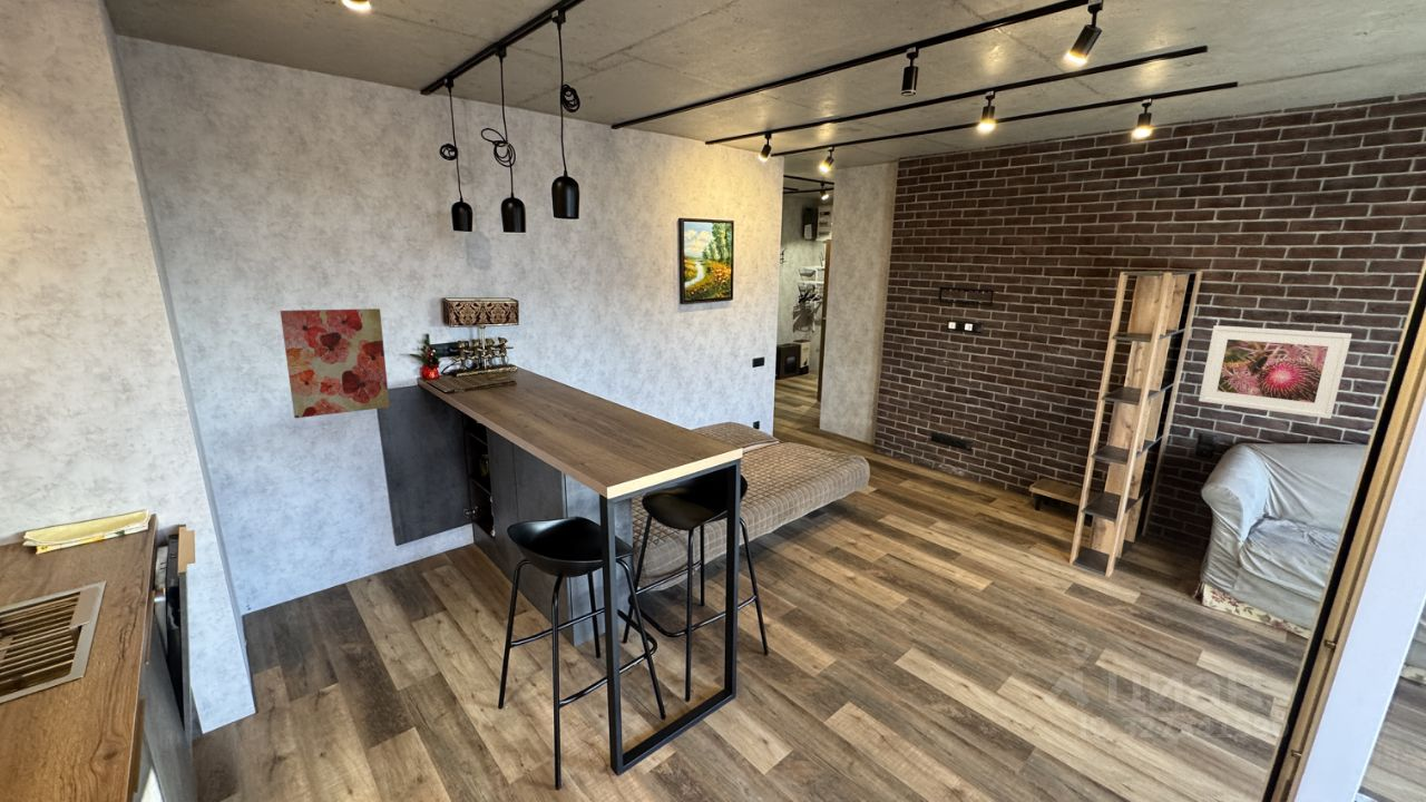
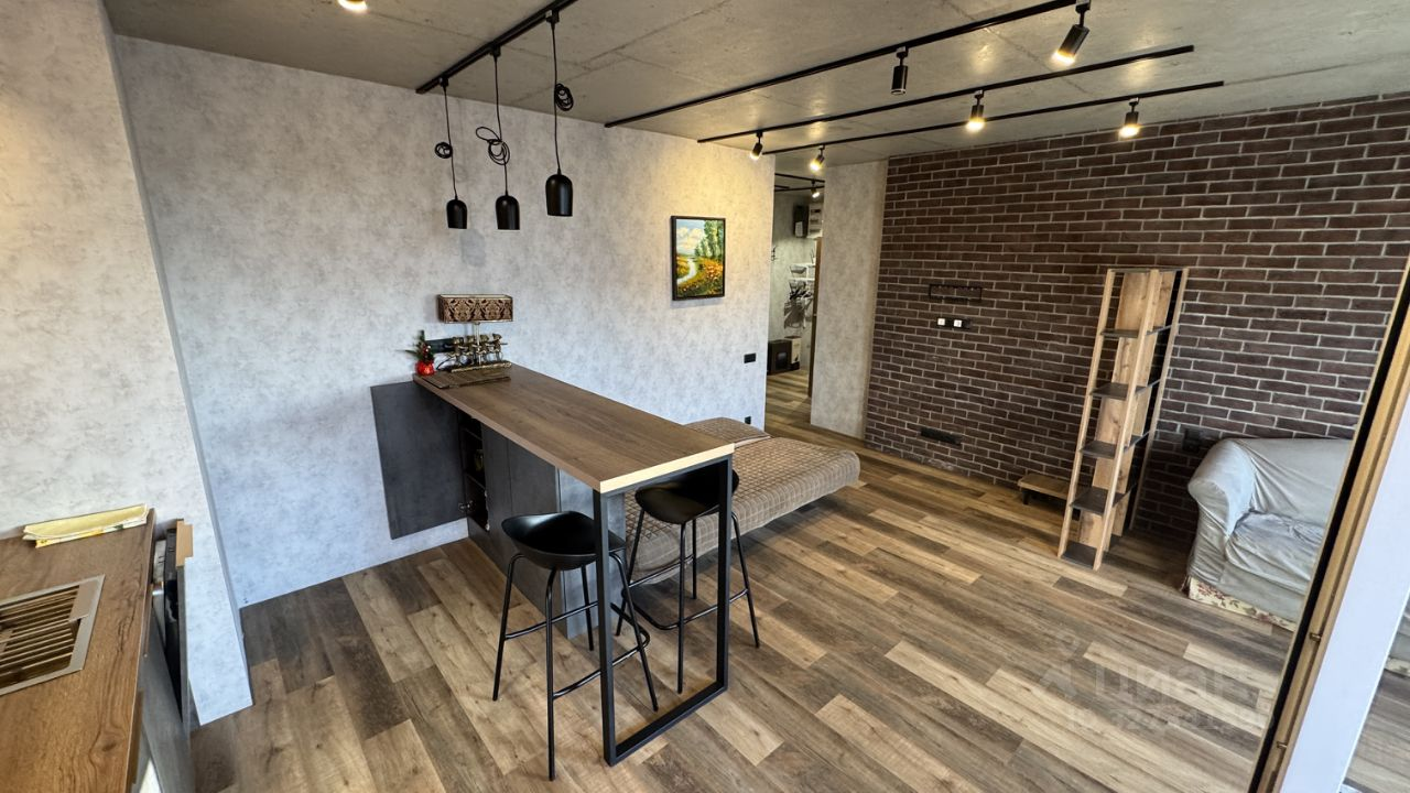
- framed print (1269, 370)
- wall art (338, 361)
